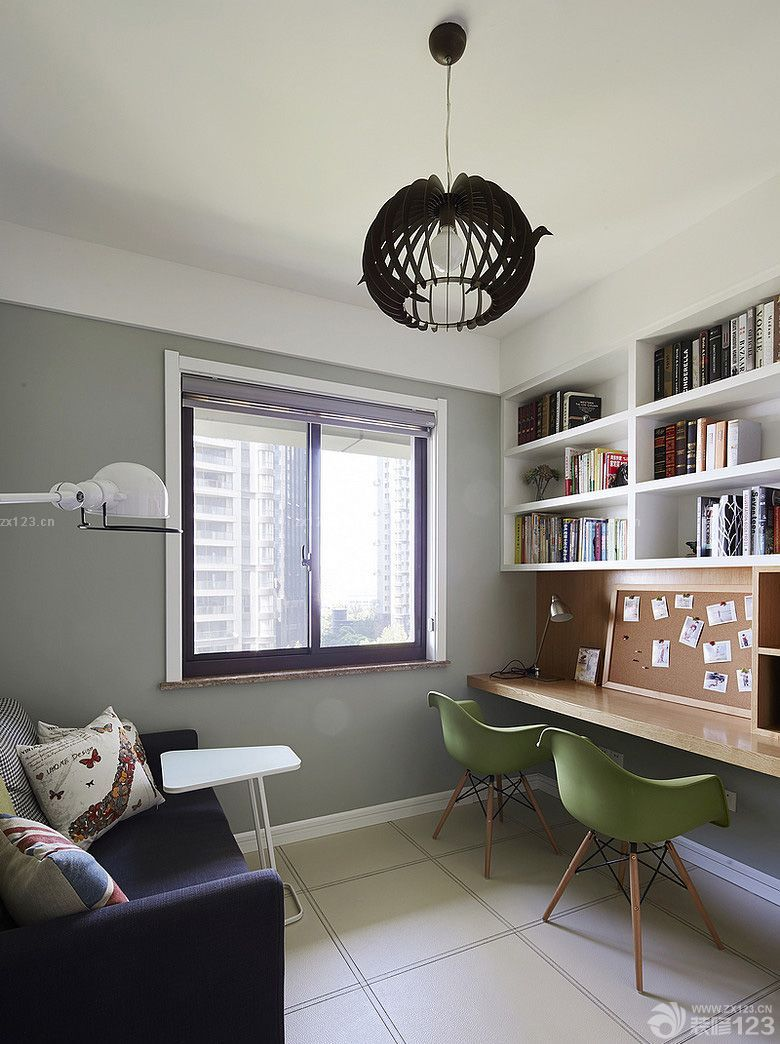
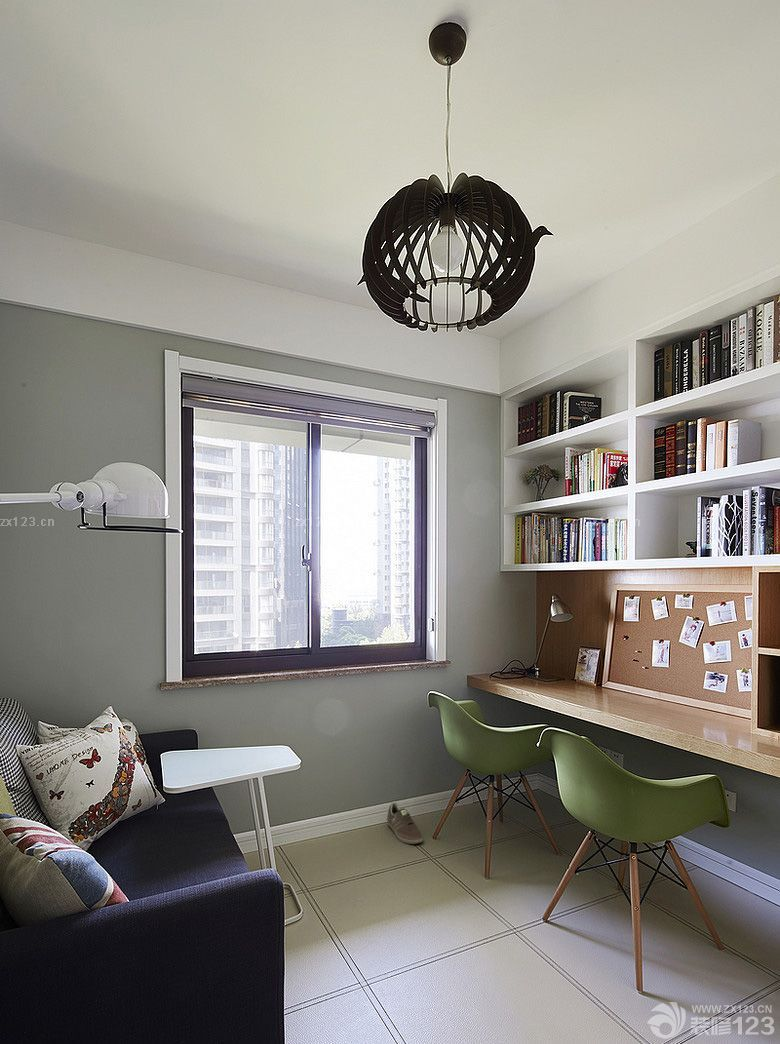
+ sneaker (402, 822)
